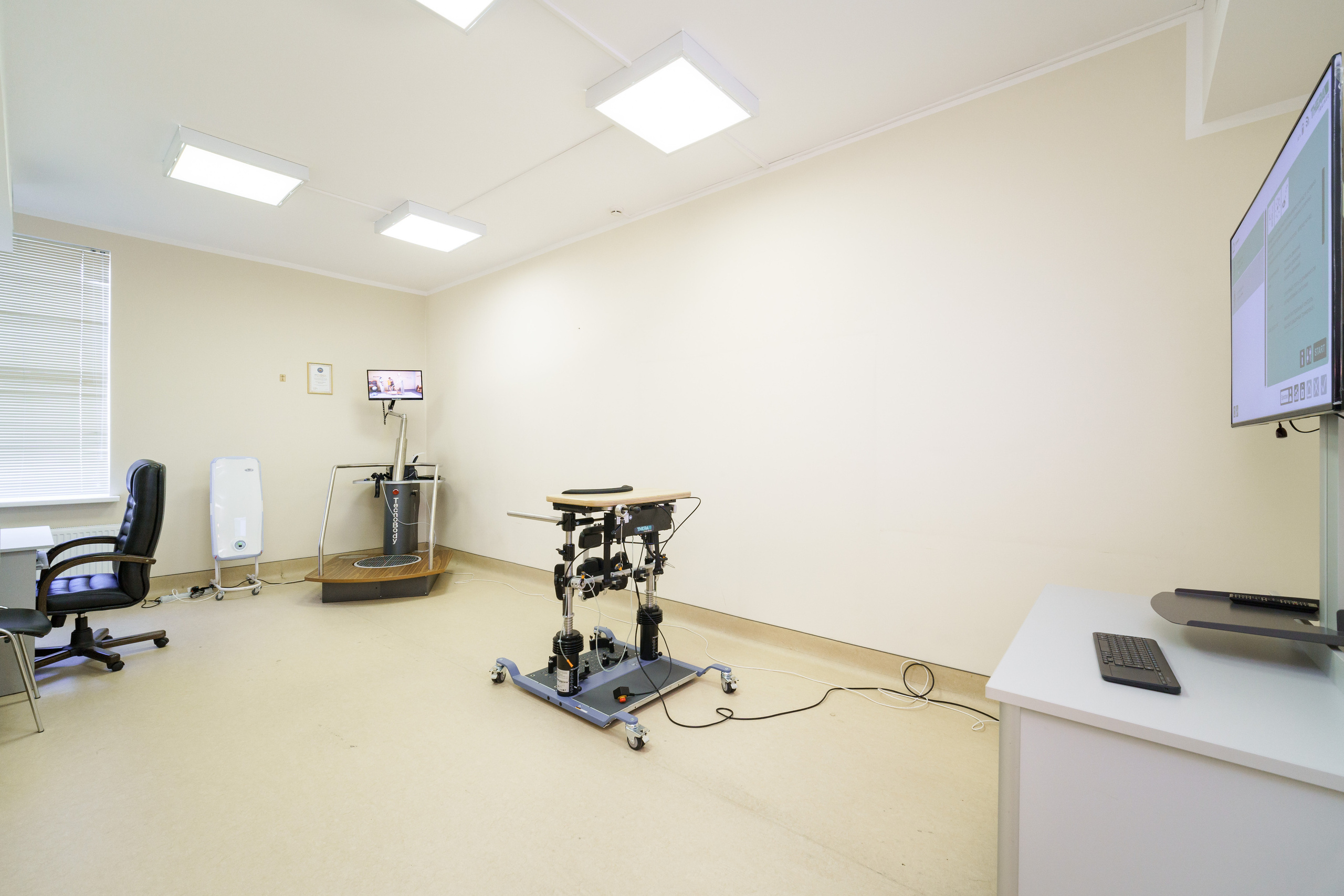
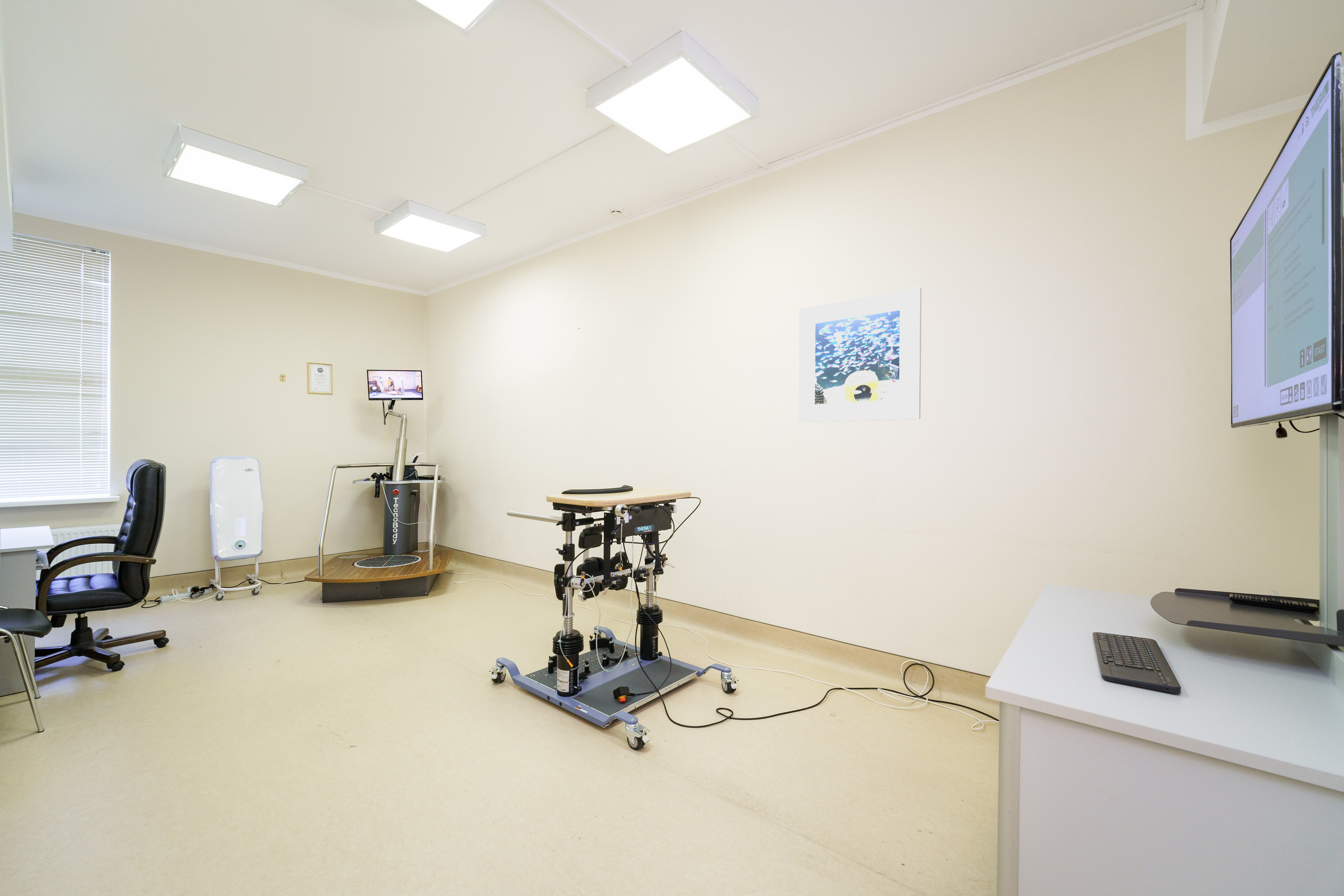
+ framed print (855, 360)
